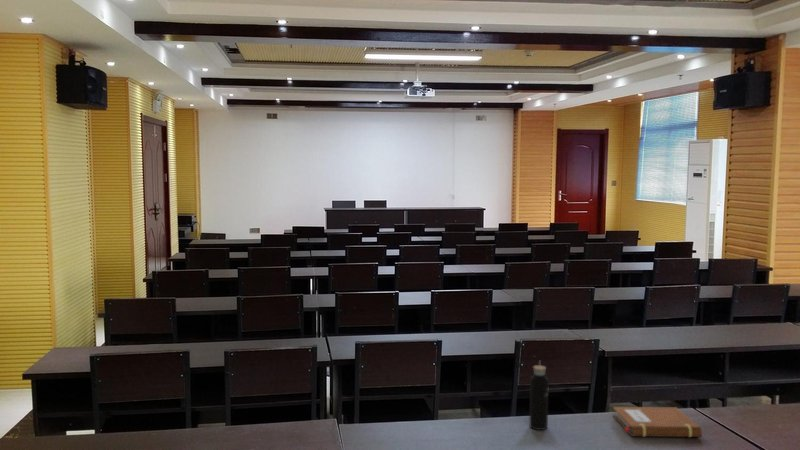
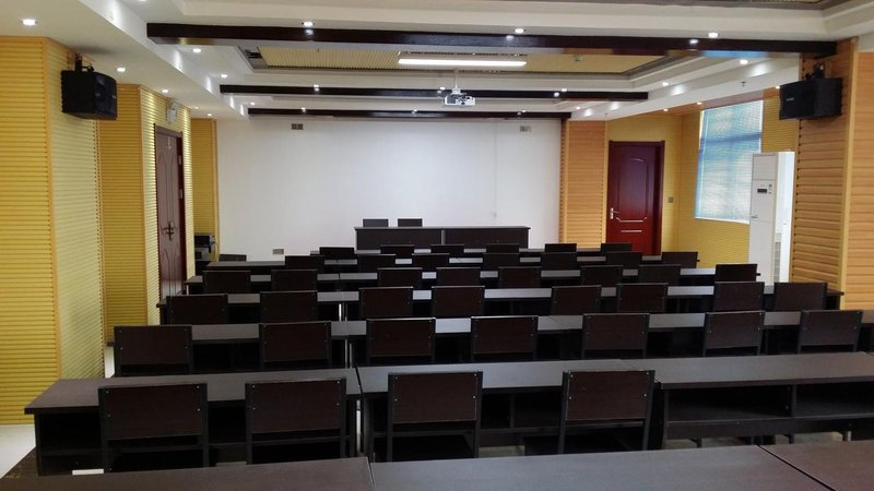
- notebook (653, 421)
- water bottle (539, 393)
